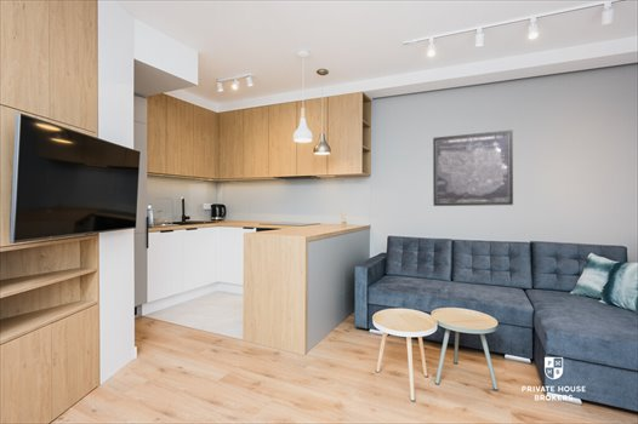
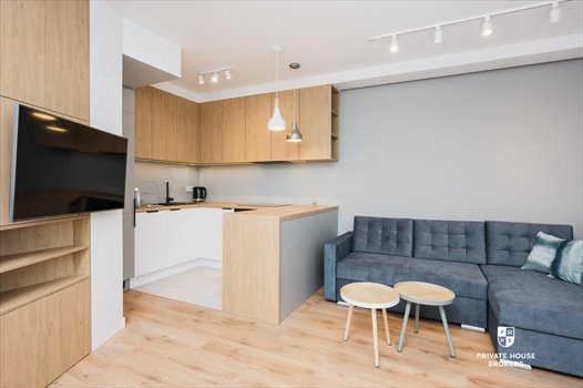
- wall art (471, 170)
